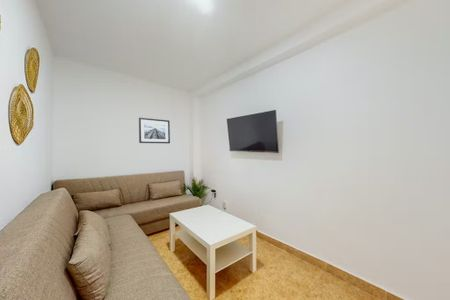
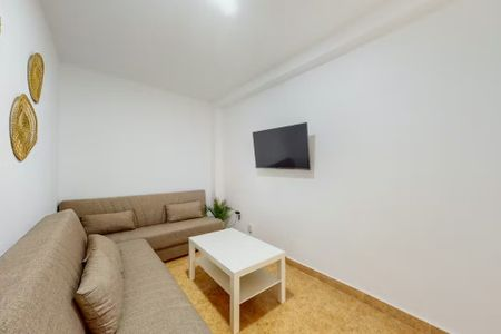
- wall art (155, 131)
